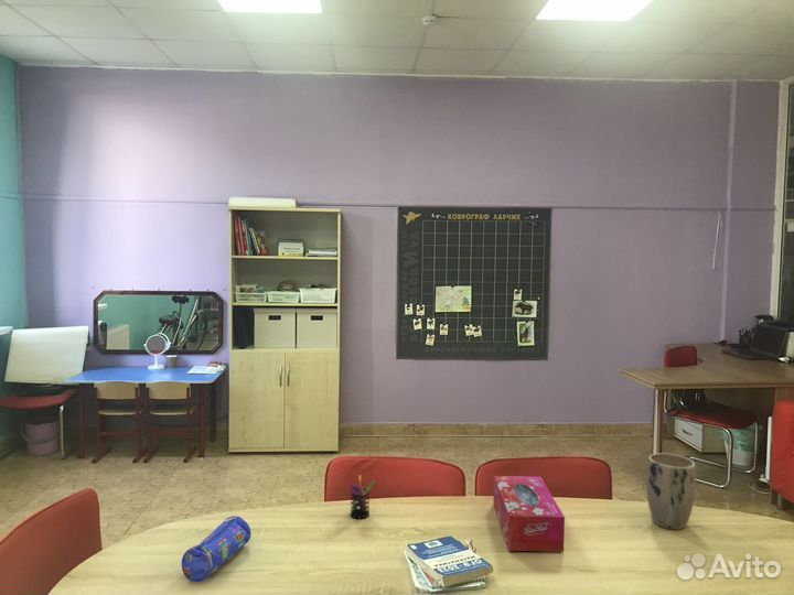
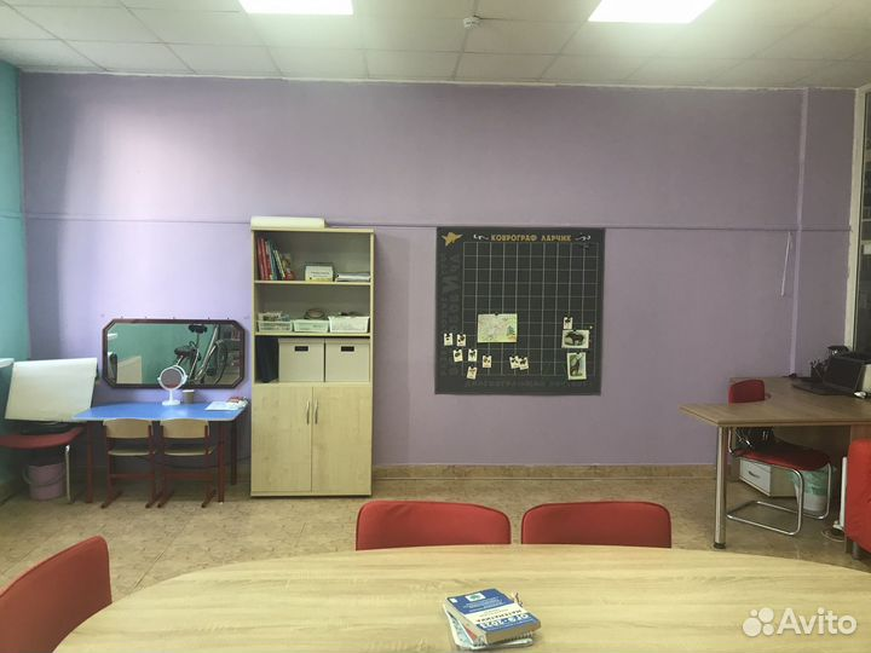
- pencil case (218, 544)
- tissue box (525, 510)
- plant pot (669, 490)
- pen holder (362, 495)
